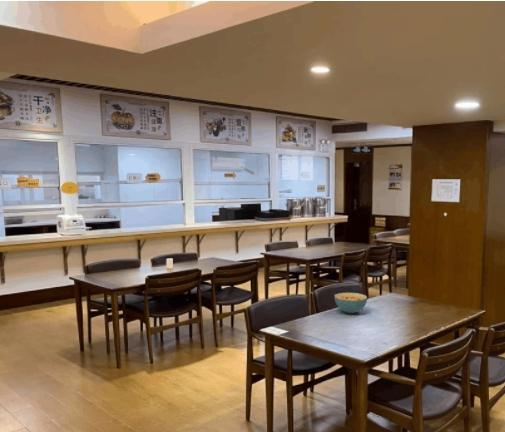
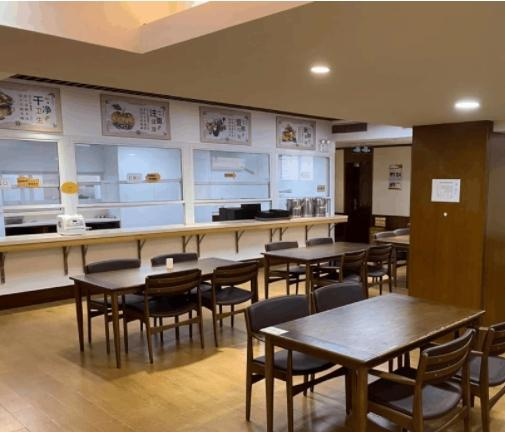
- cereal bowl (350, 304)
